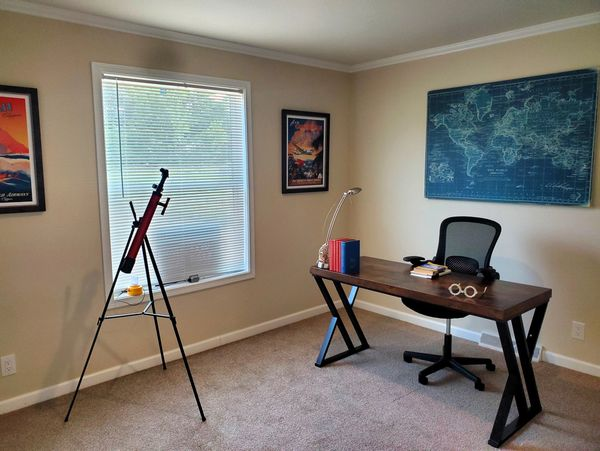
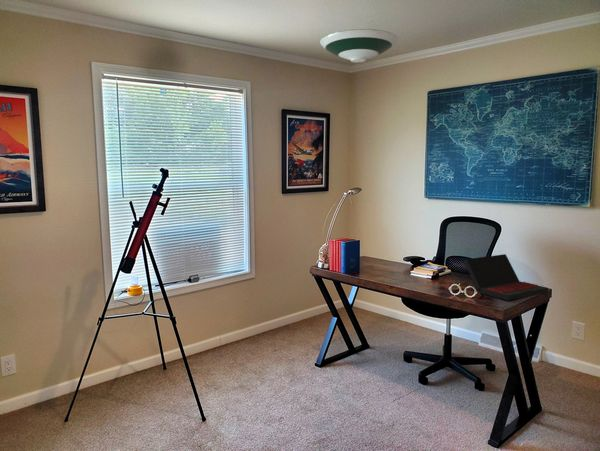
+ laptop (505, 275)
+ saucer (358, 51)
